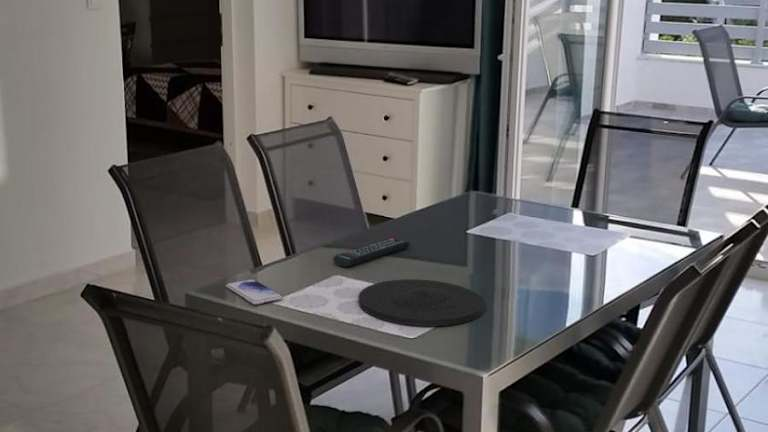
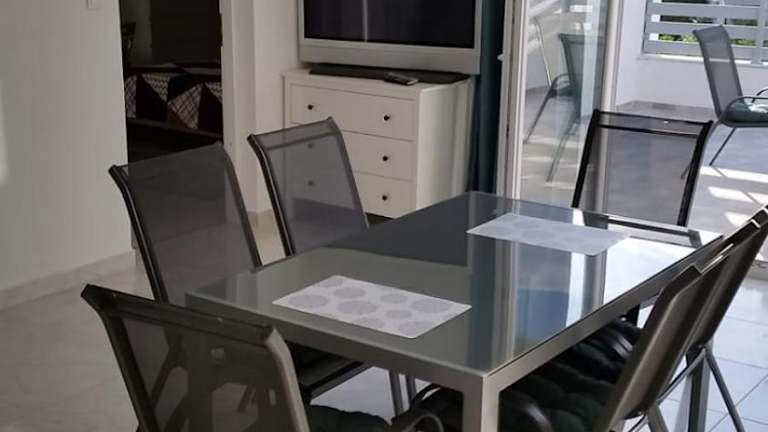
- smartphone (253, 291)
- remote control (372, 252)
- plate (420, 297)
